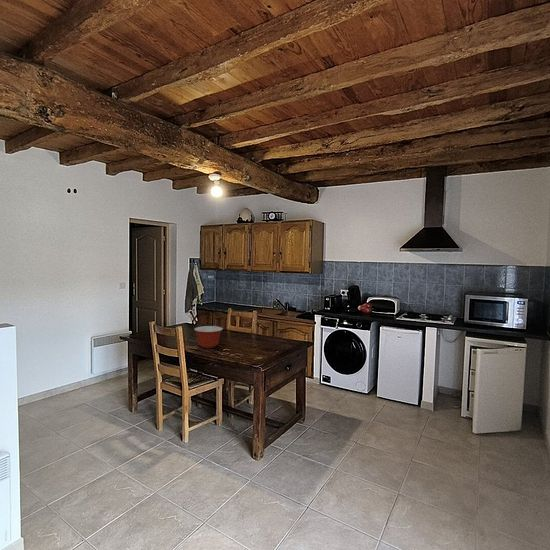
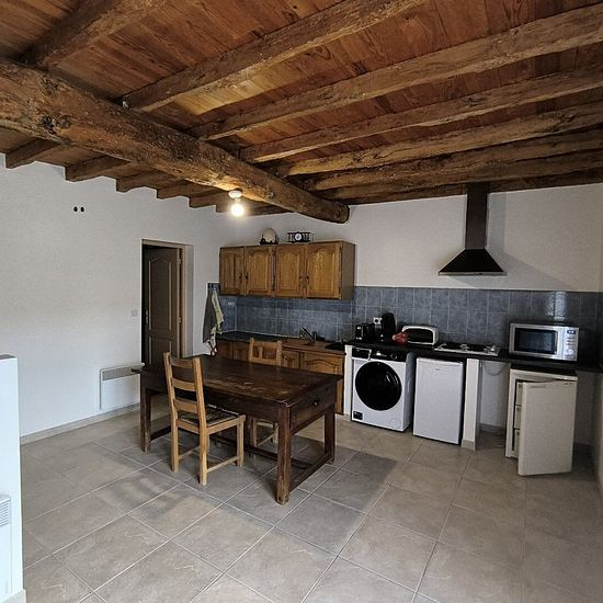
- mixing bowl (208, 337)
